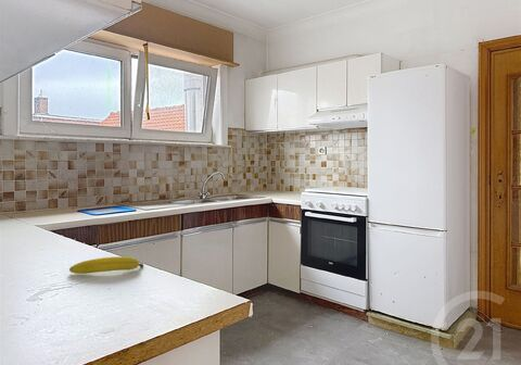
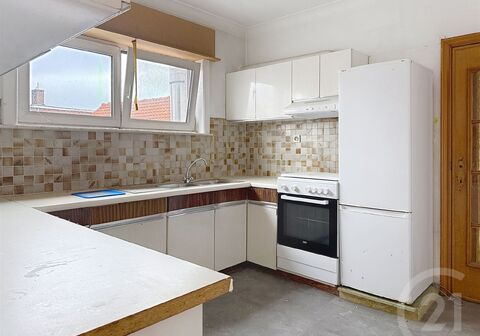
- fruit (107, 263)
